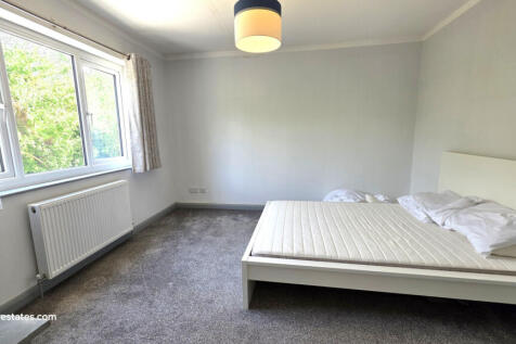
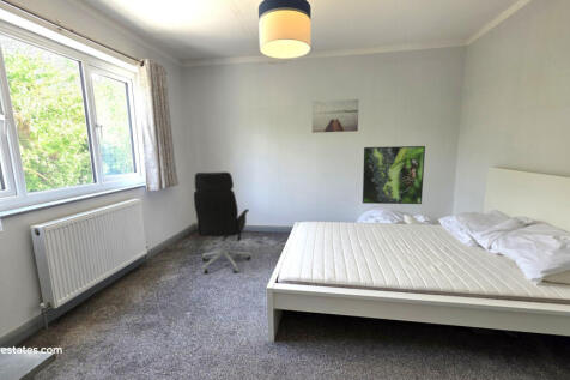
+ wall art (334, 116)
+ office chair (222, 218)
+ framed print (392, 175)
